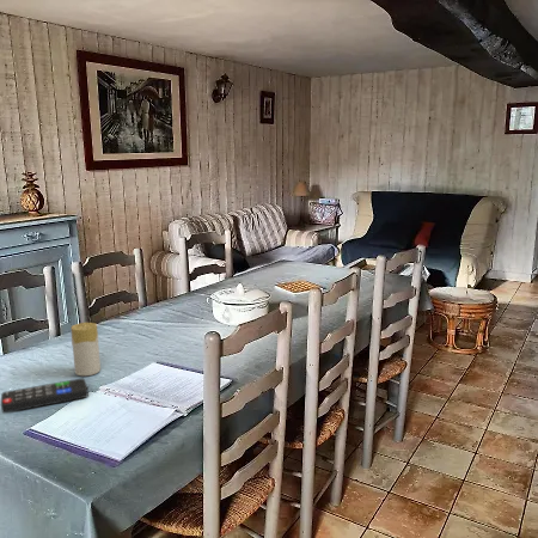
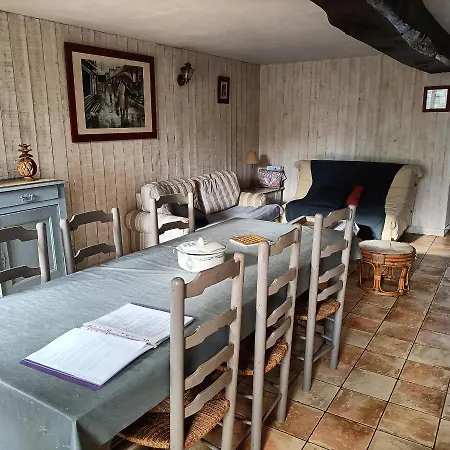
- remote control (45, 393)
- candle (85, 348)
